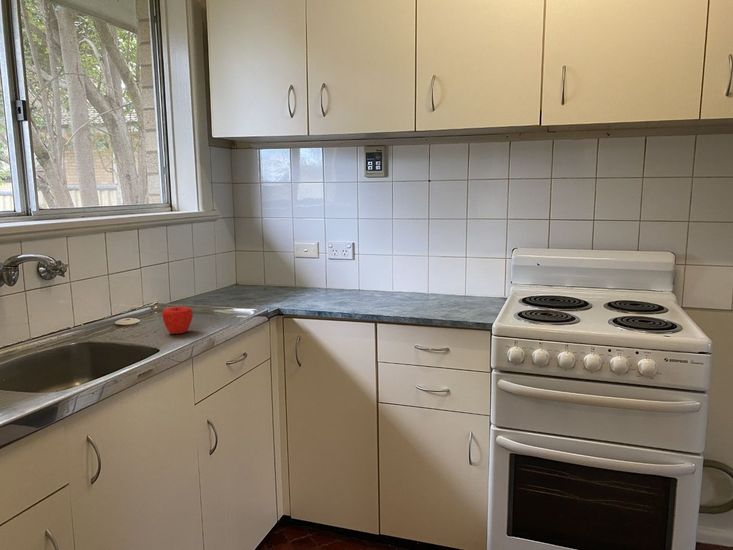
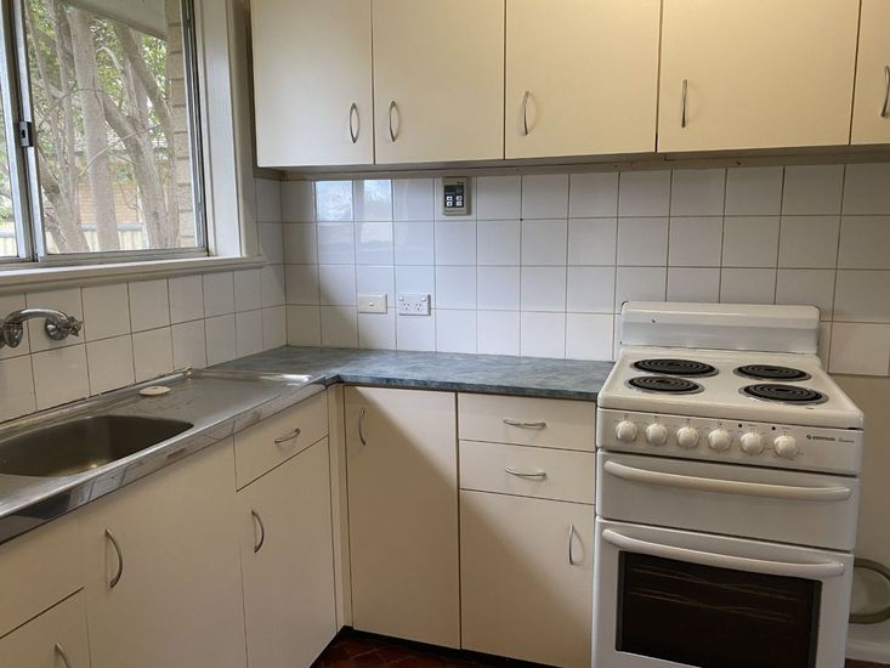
- apple (177, 320)
